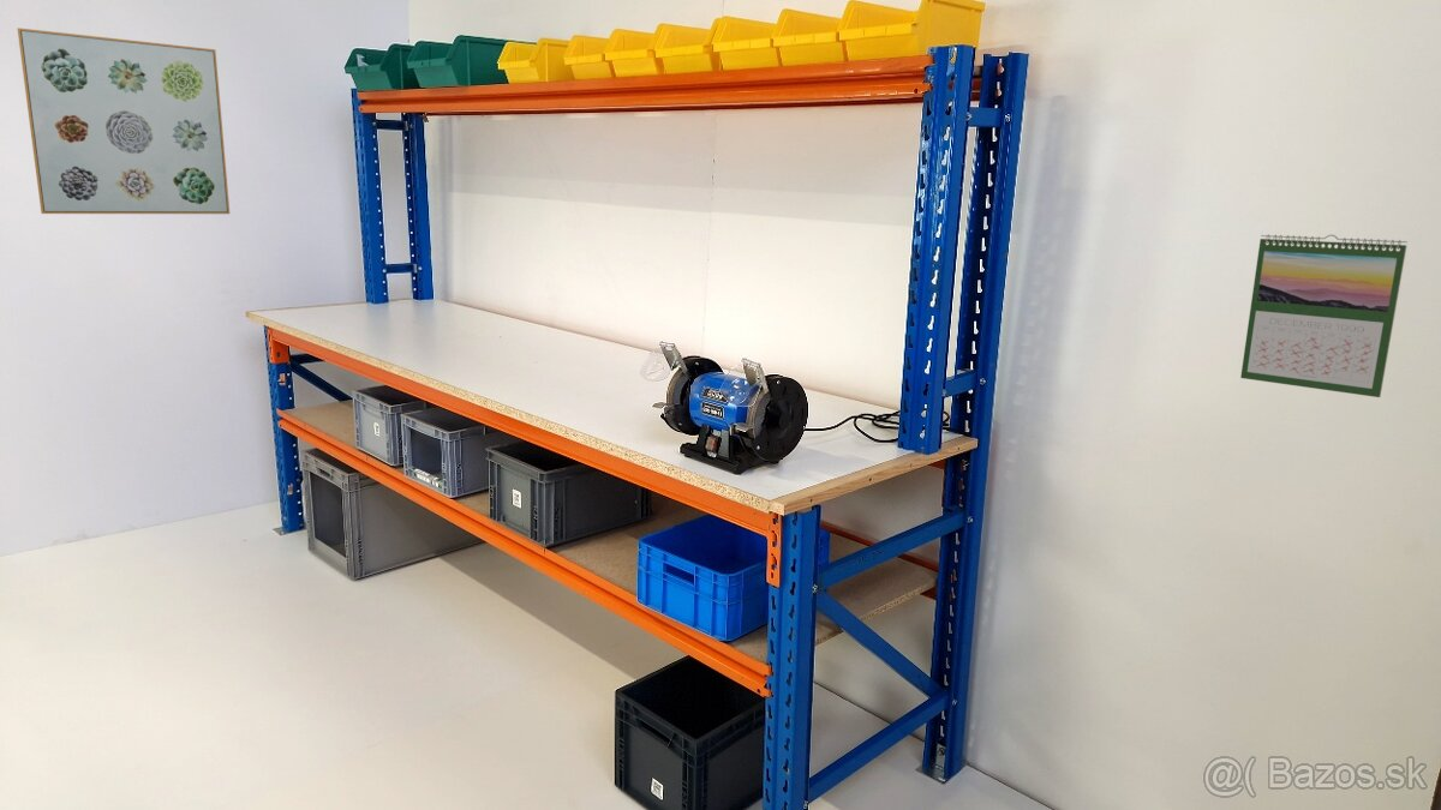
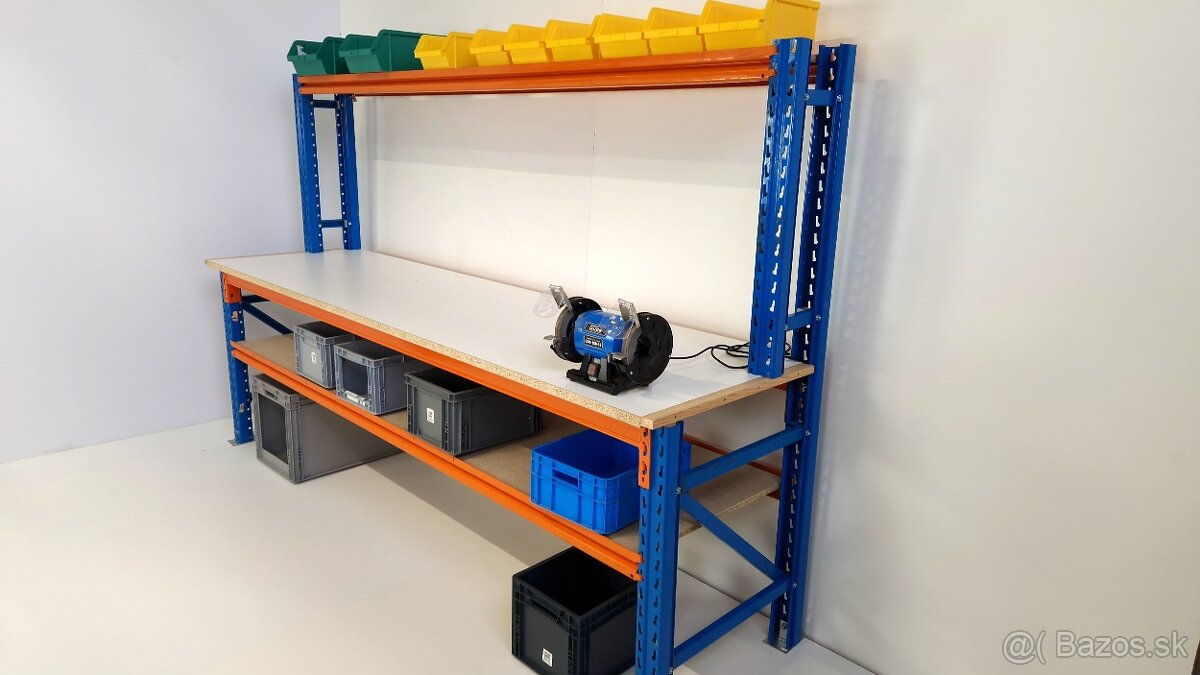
- calendar (1319, 312)
- wall art (131, 127)
